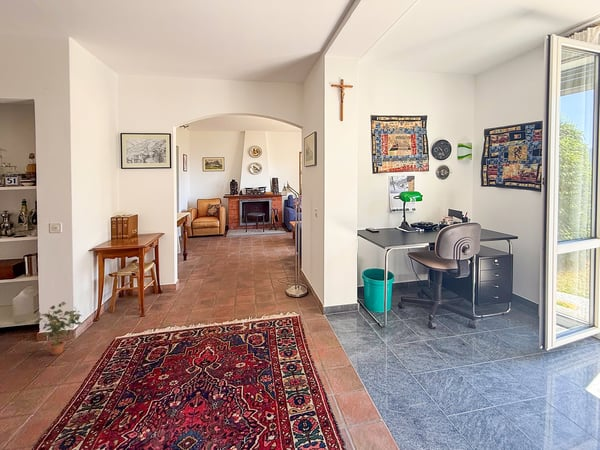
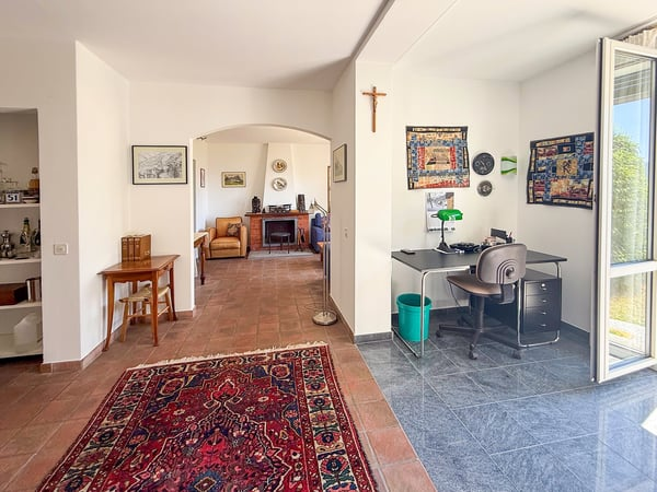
- potted plant (56, 329)
